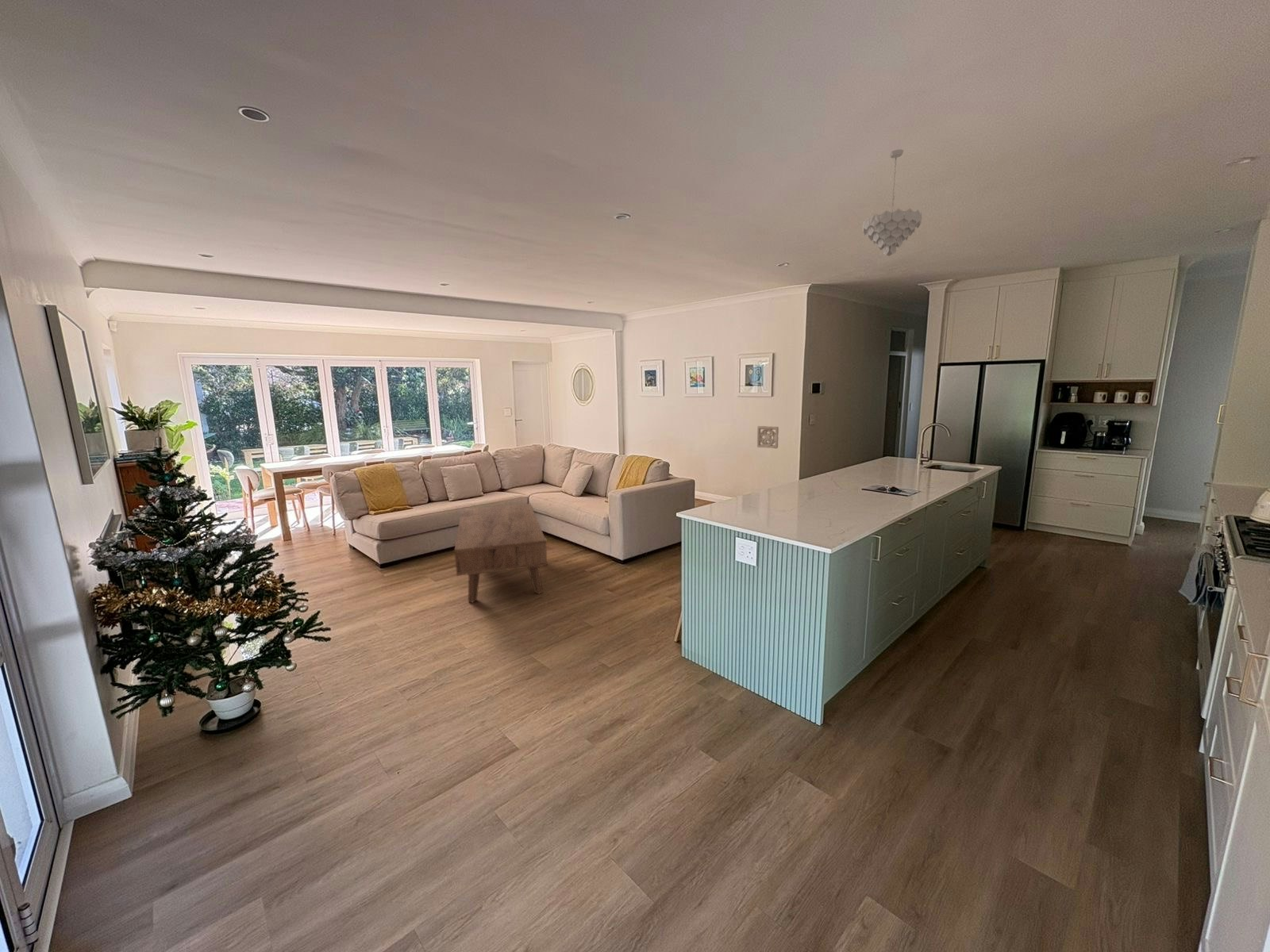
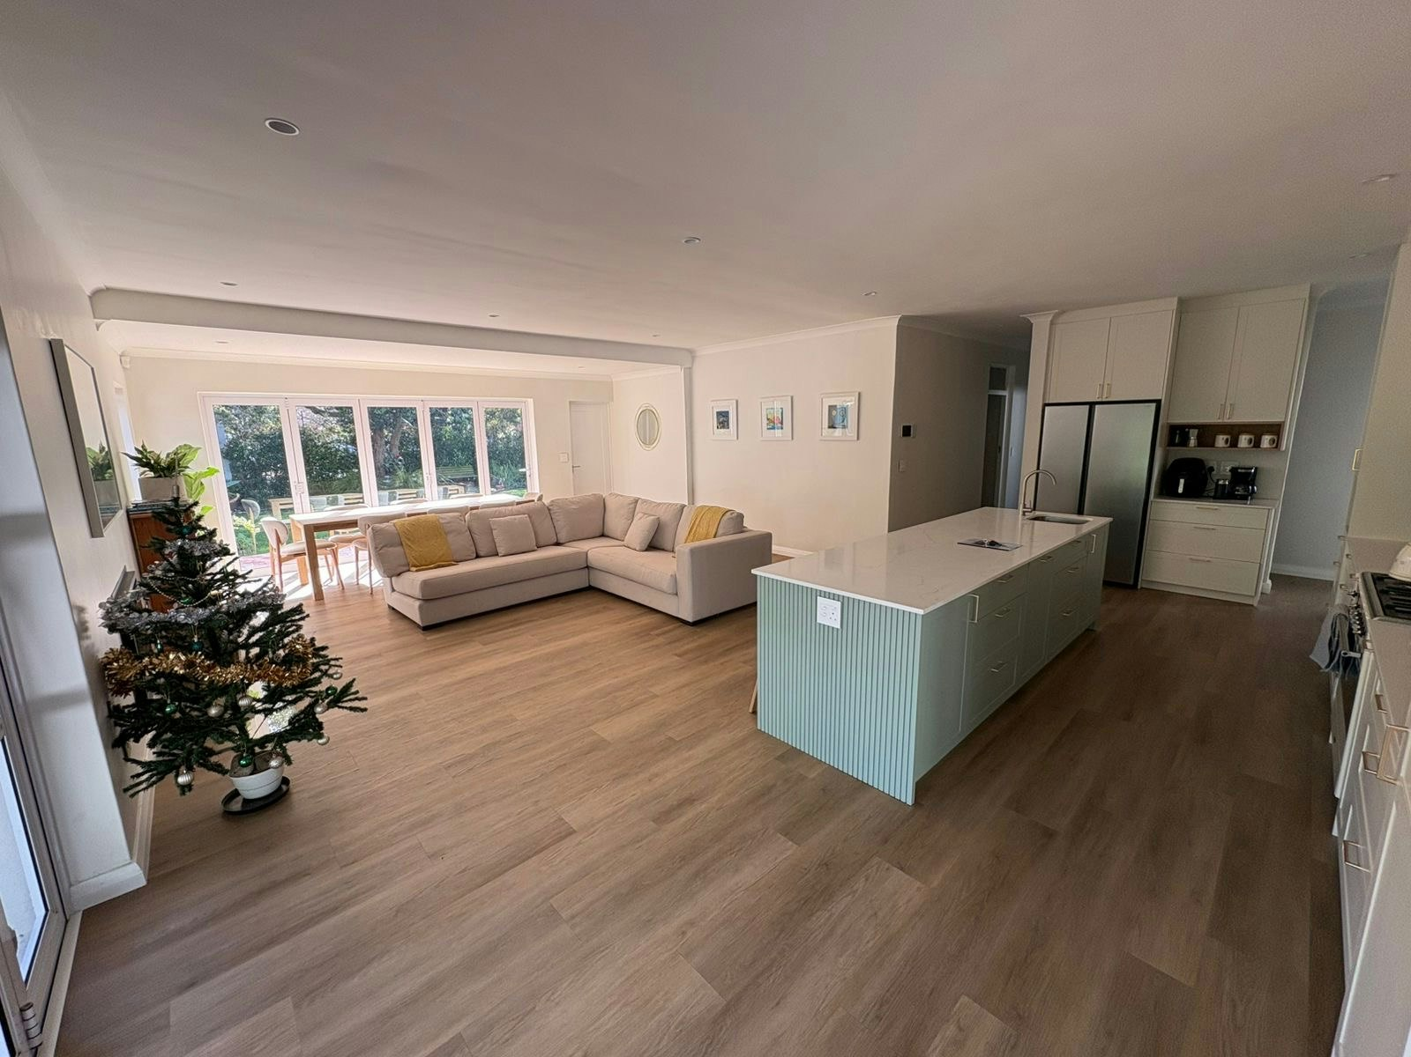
- pendant light (892, 205)
- wall ornament (768, 437)
- coffee table (502, 550)
